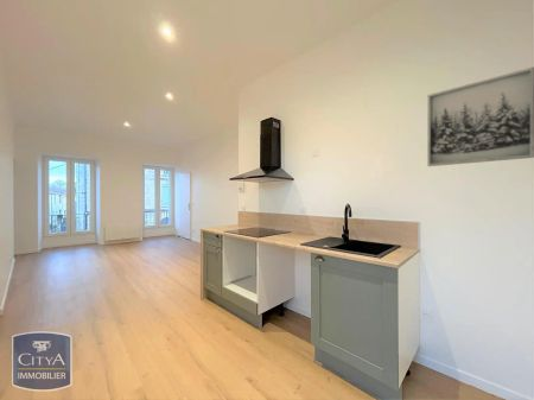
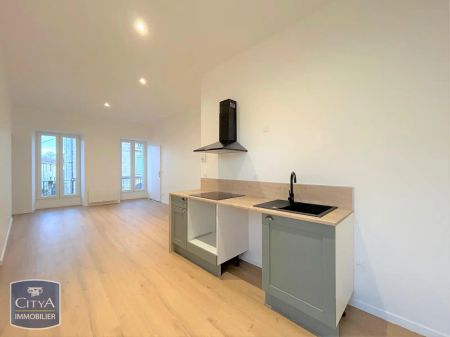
- wall art (475, 122)
